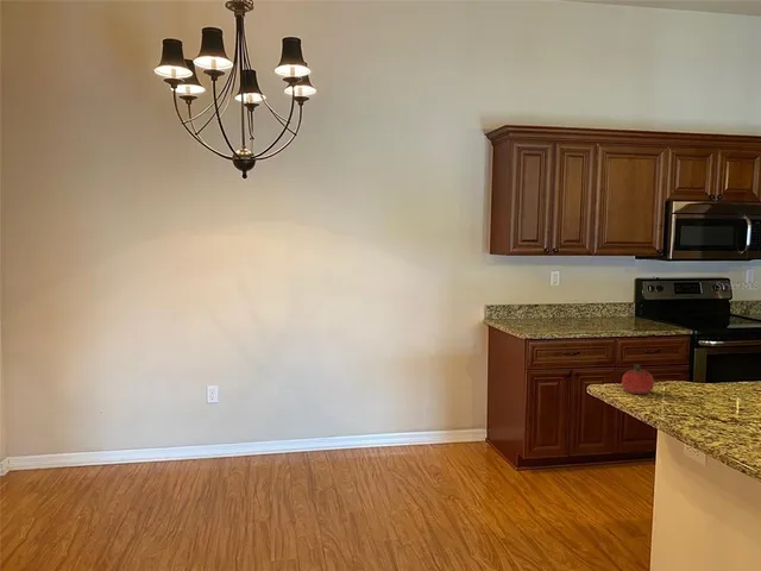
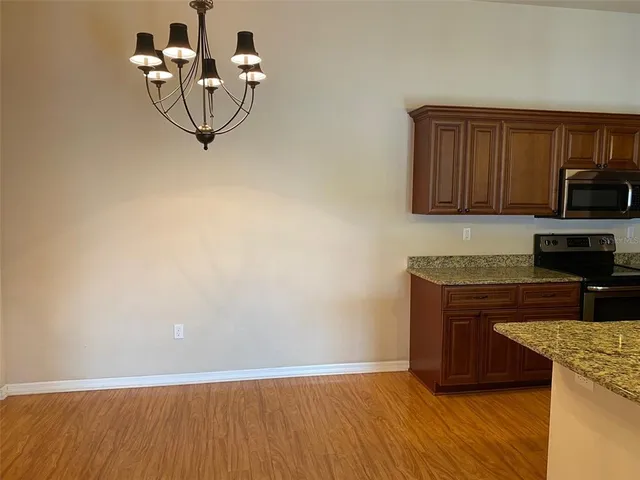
- fruit (637, 377)
